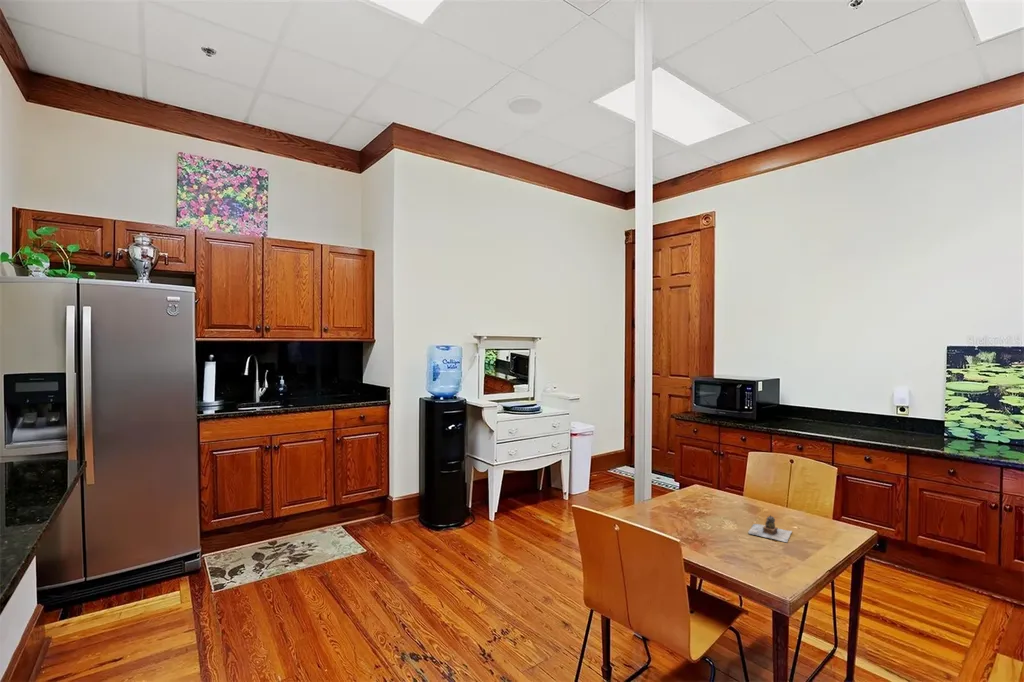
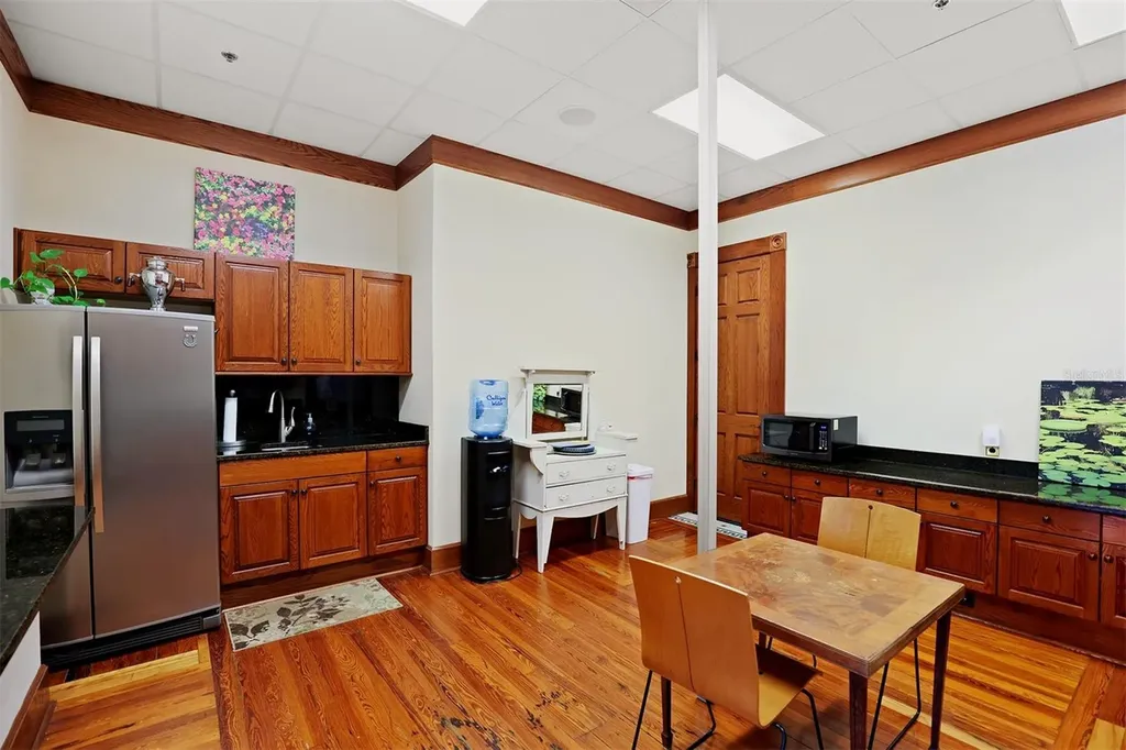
- teapot (770, 524)
